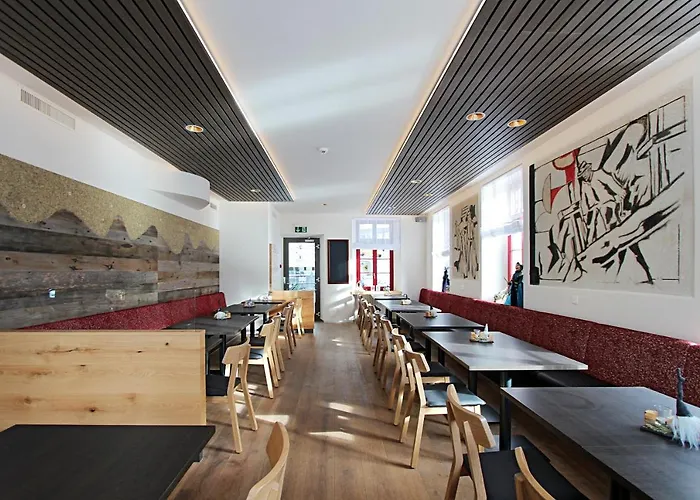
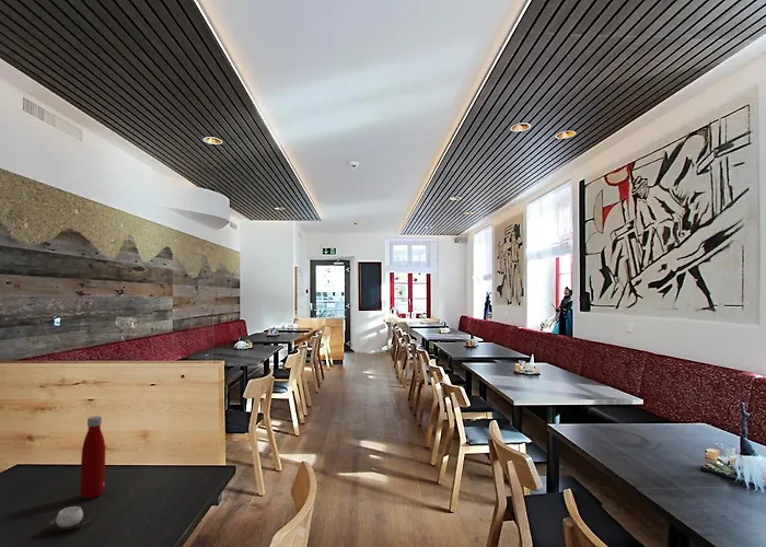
+ bottle (93, 456)
+ cup (69, 519)
